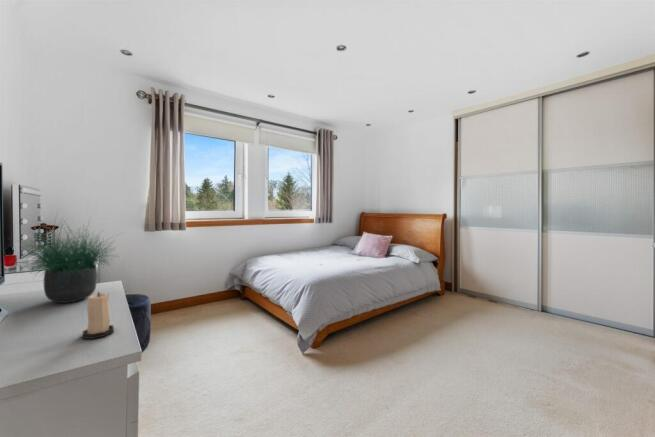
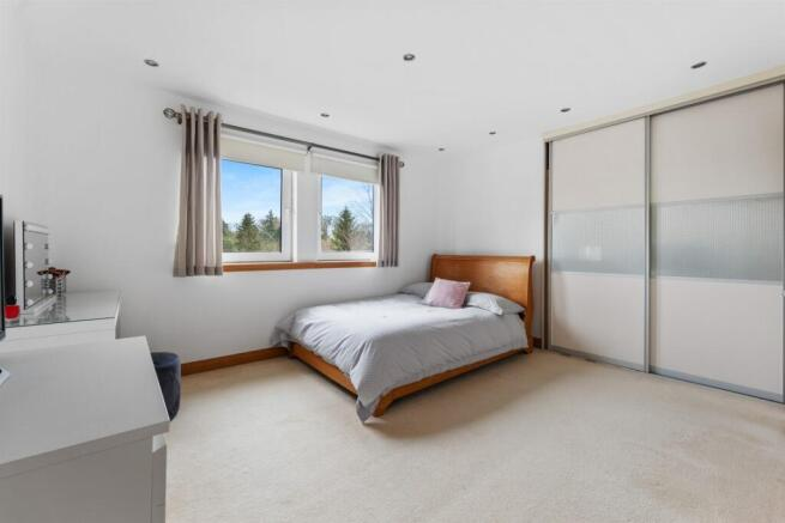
- candle (98, 312)
- potted plant (70, 254)
